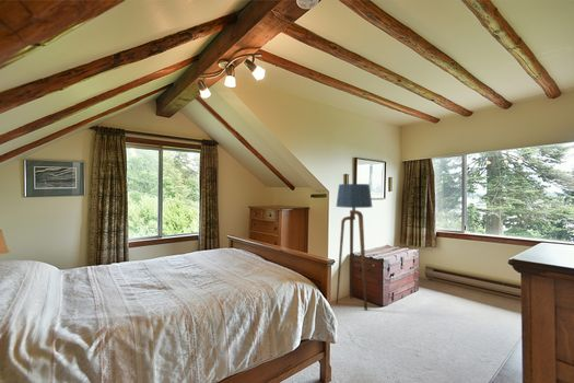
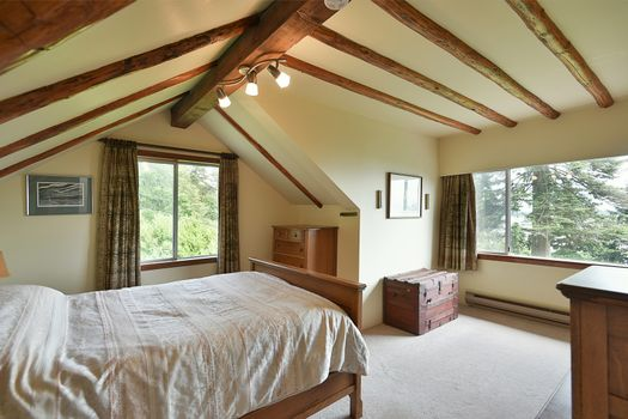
- floor lamp (352, 244)
